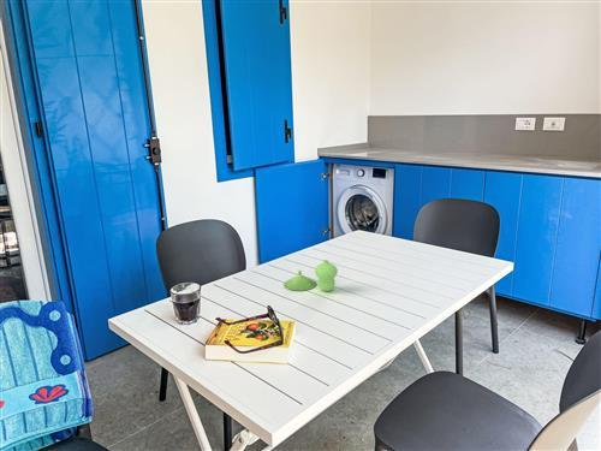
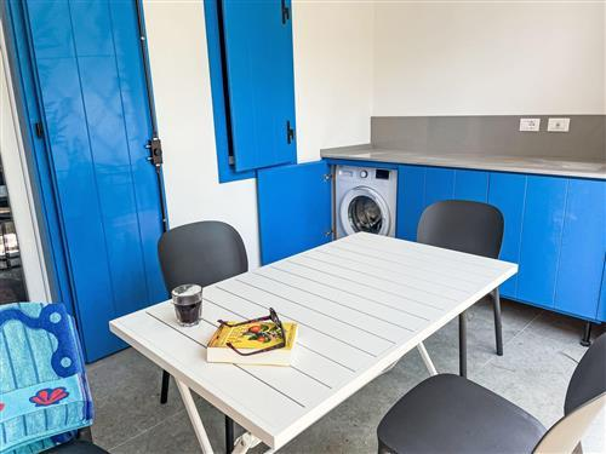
- vase (315, 272)
